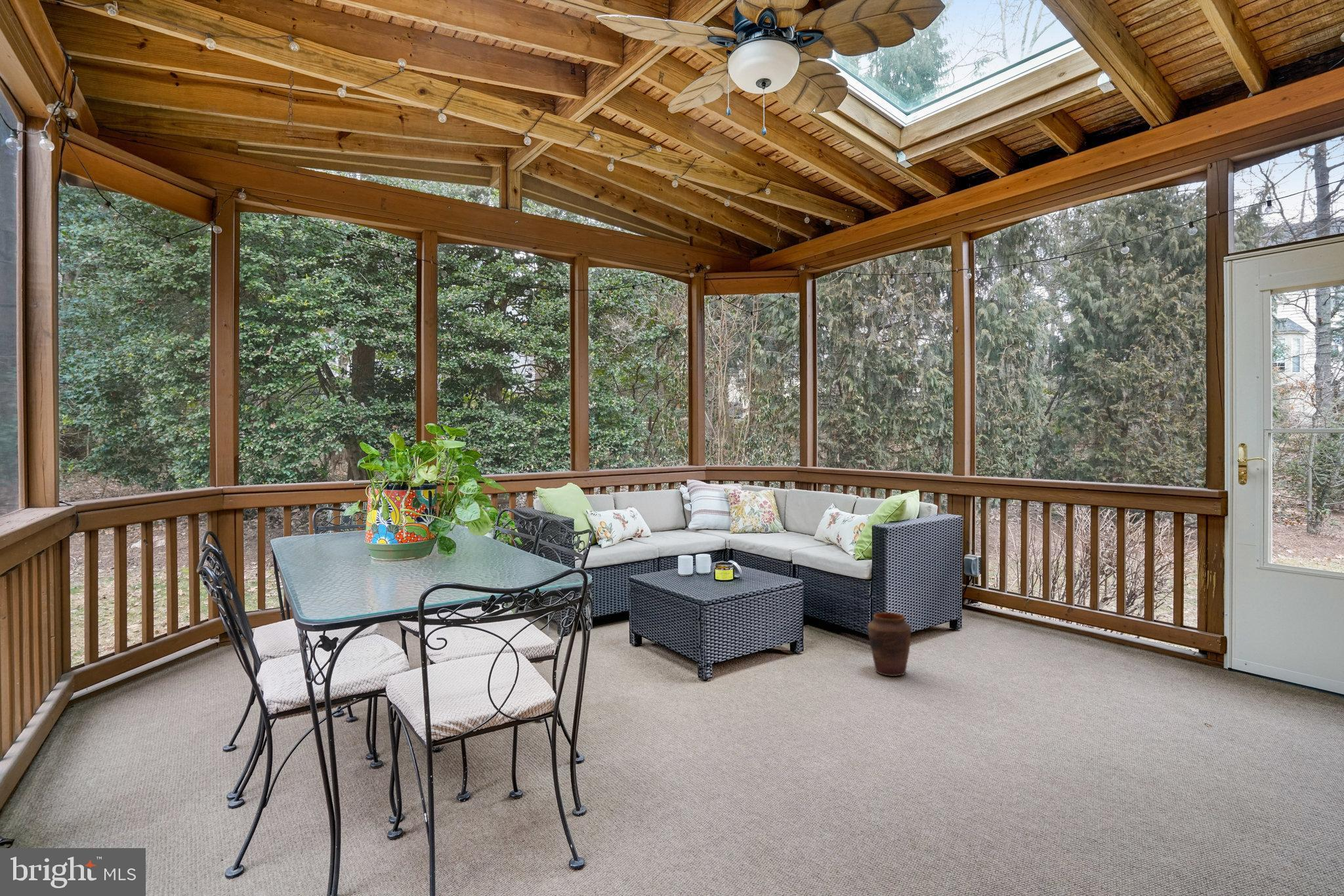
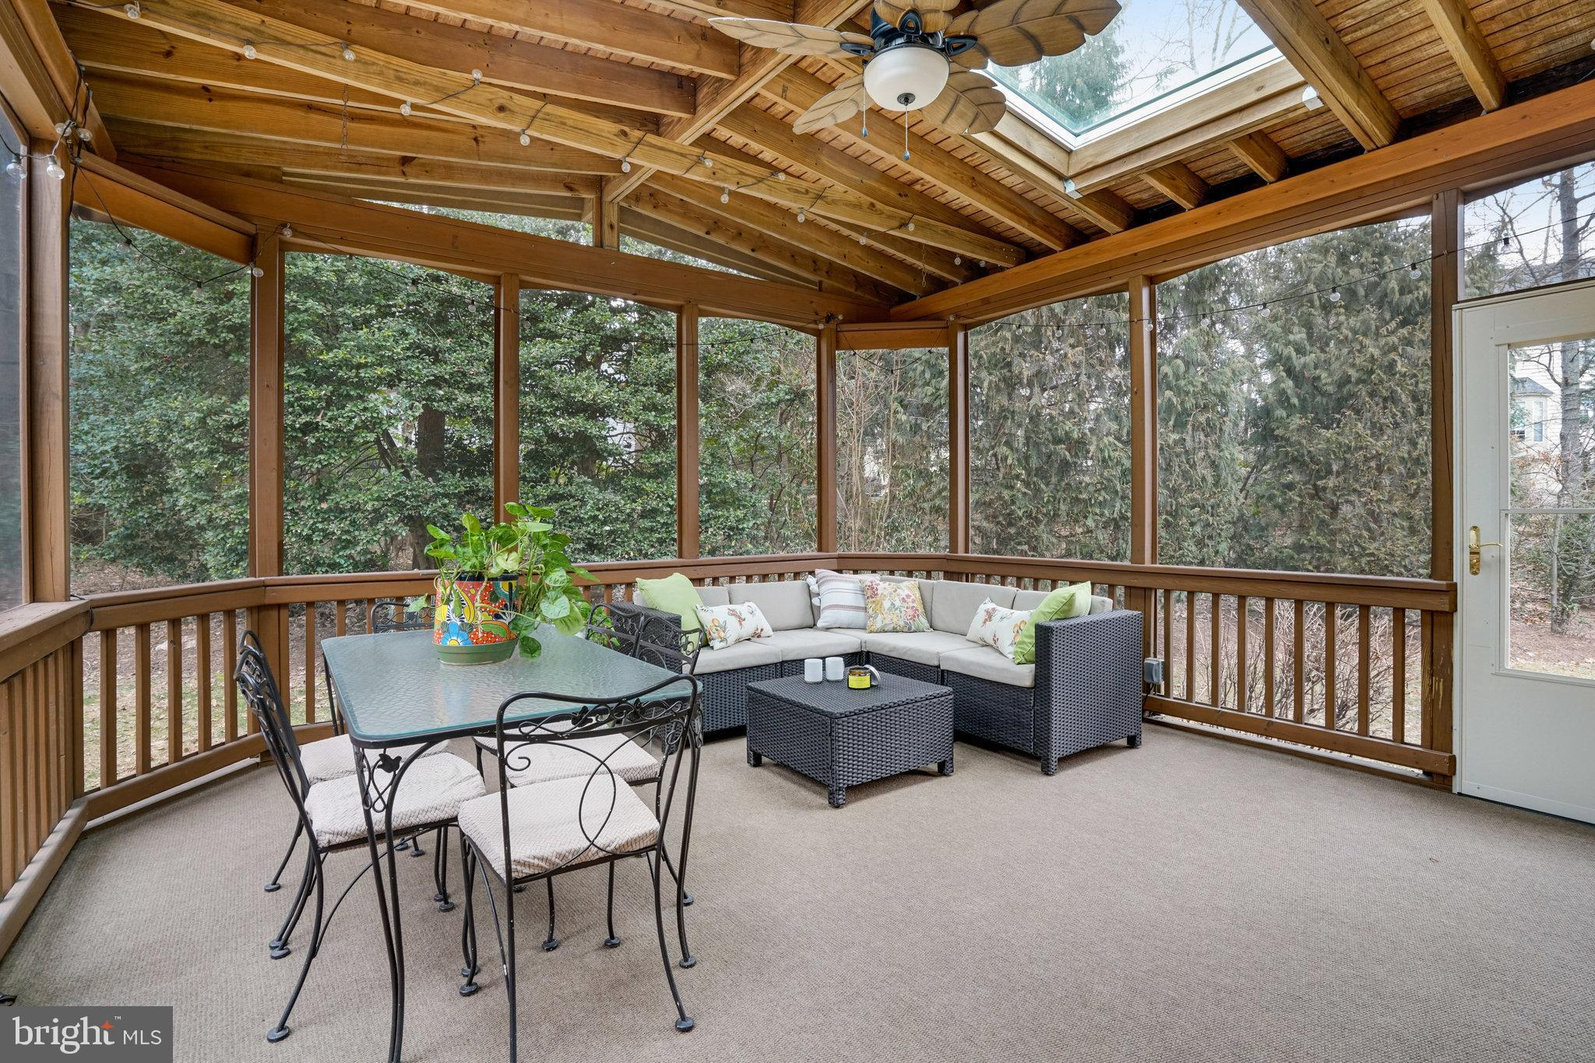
- vase (889, 643)
